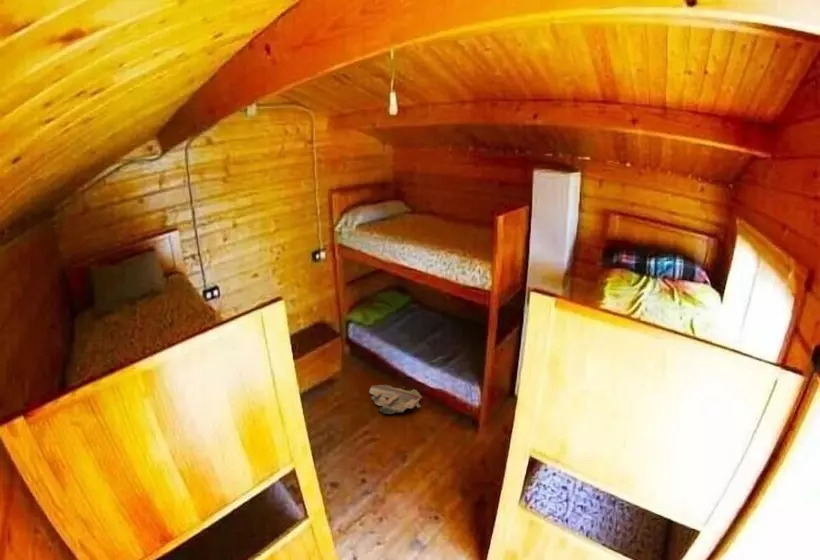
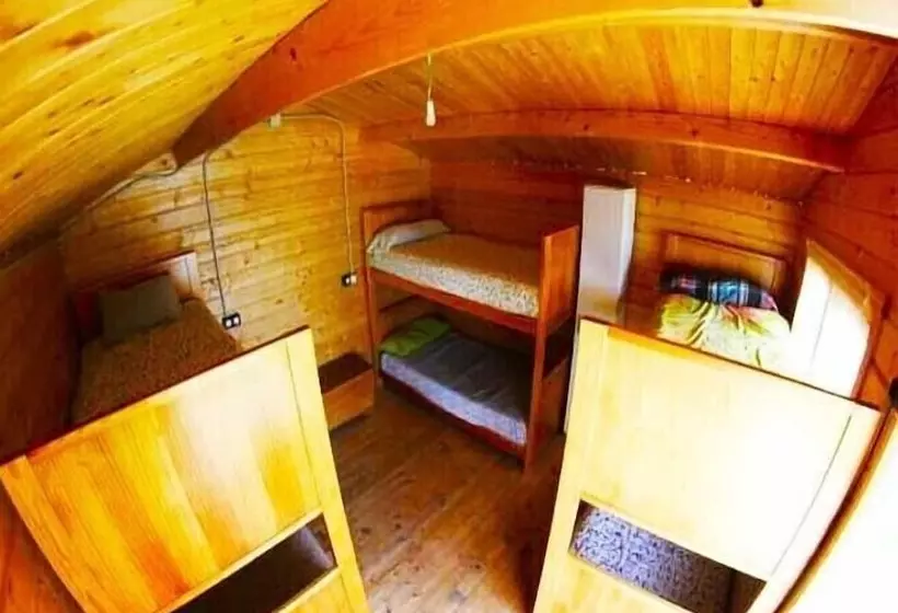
- sneaker (394, 396)
